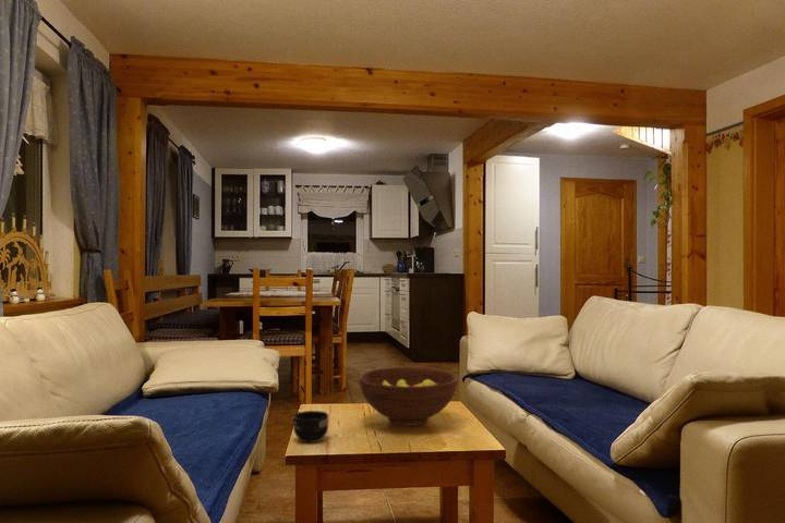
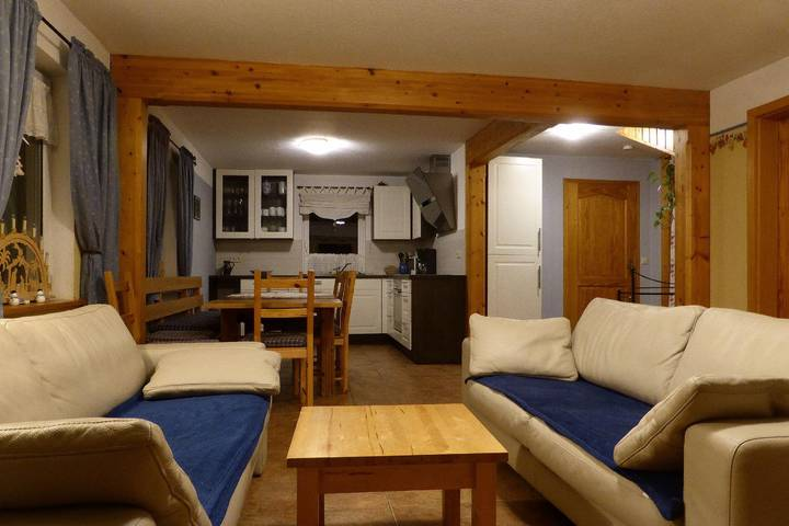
- mug (312, 425)
- fruit bowl (408, 399)
